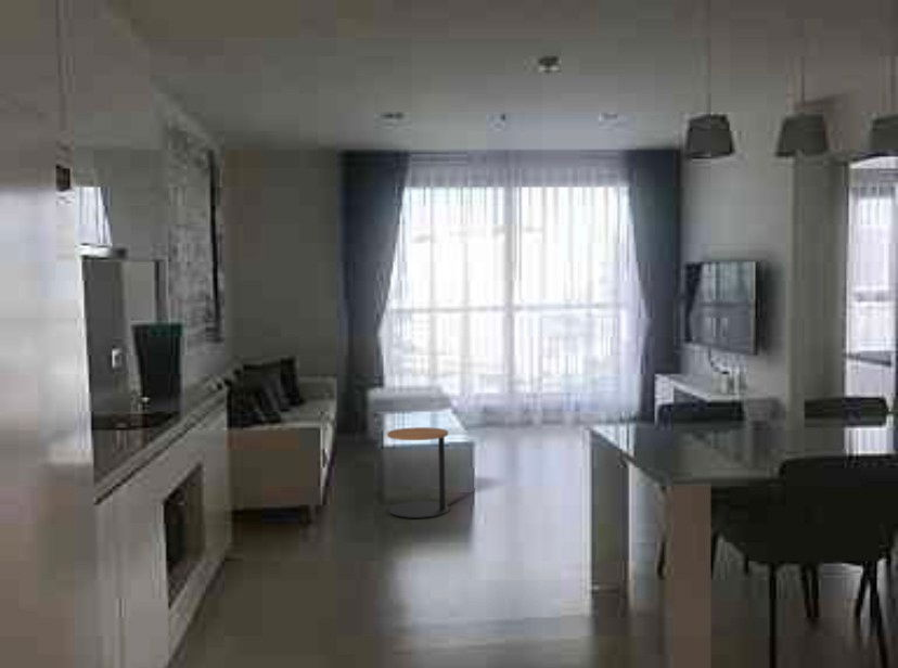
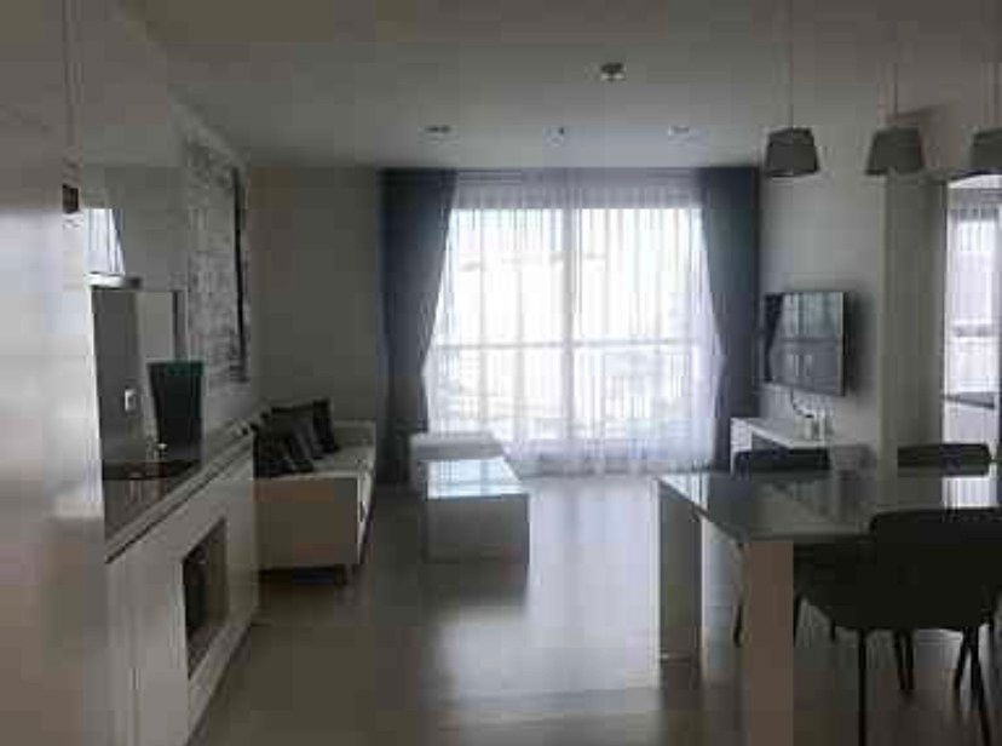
- side table (439, 471)
